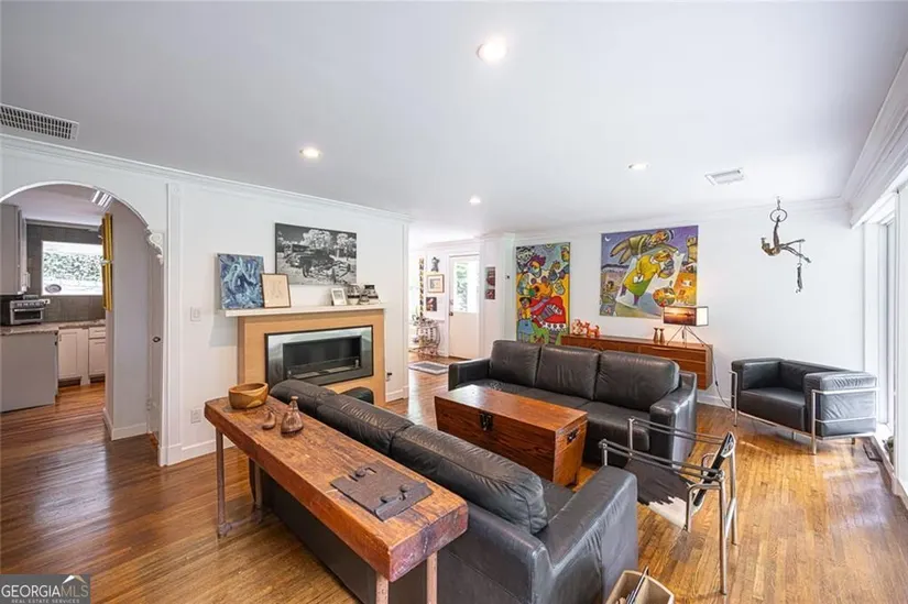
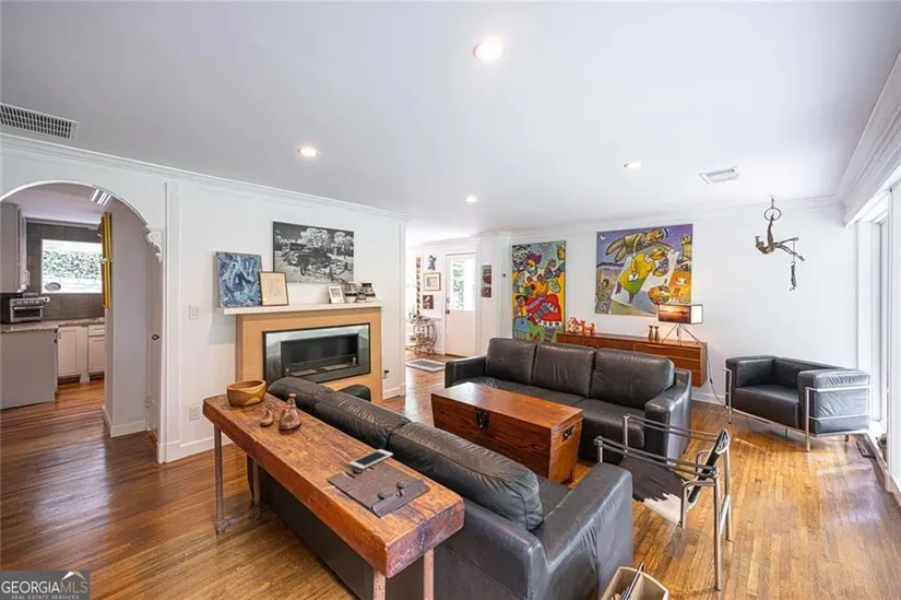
+ cell phone (371, 458)
